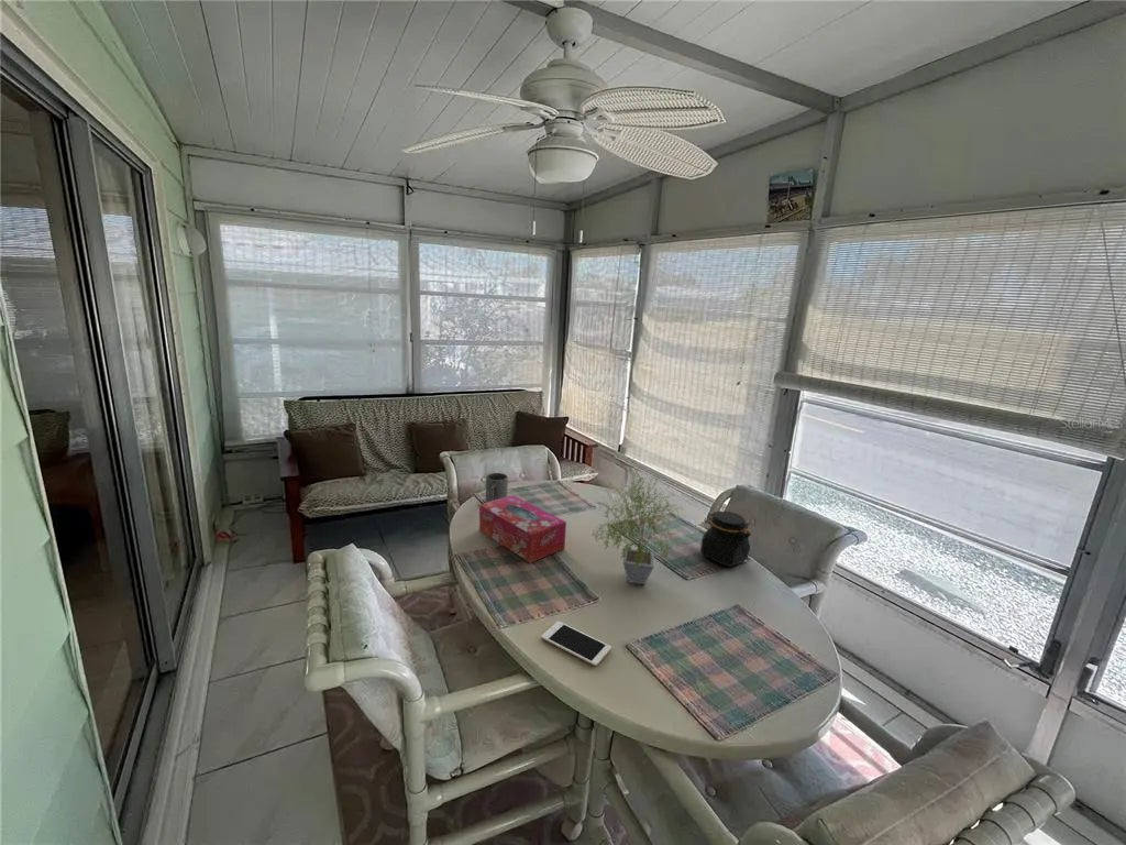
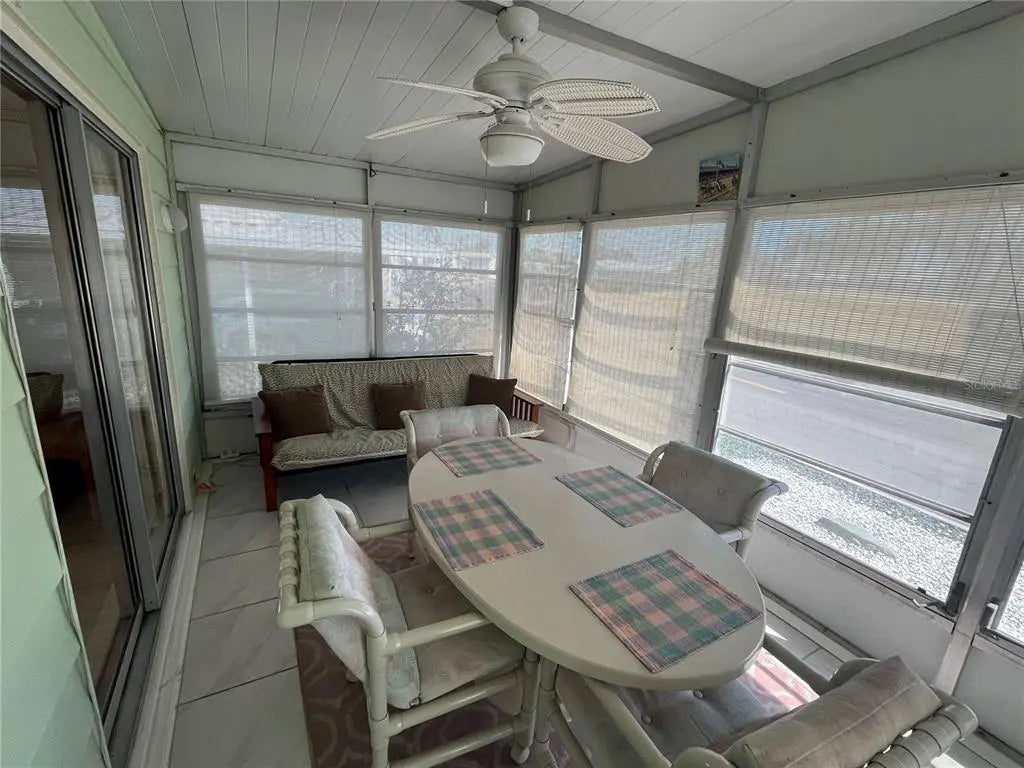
- jar (726, 537)
- potted plant (636, 529)
- cell phone (575, 641)
- mug (495, 490)
- tissue box (520, 526)
